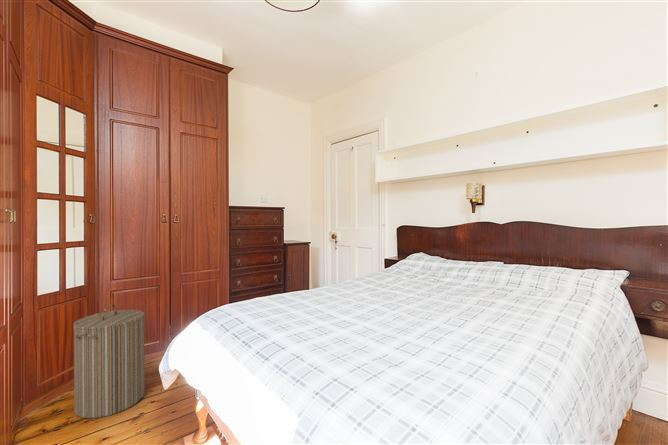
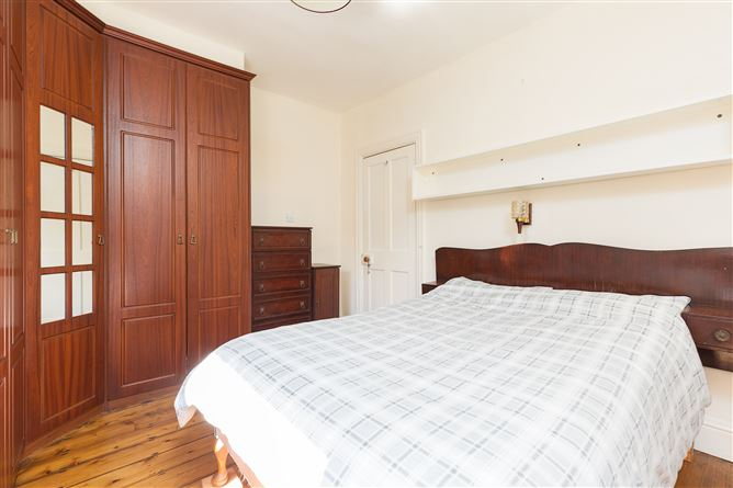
- laundry hamper (111, 352)
